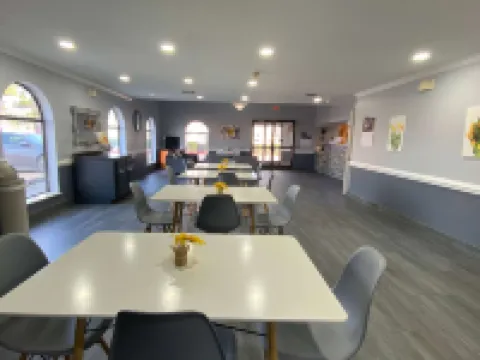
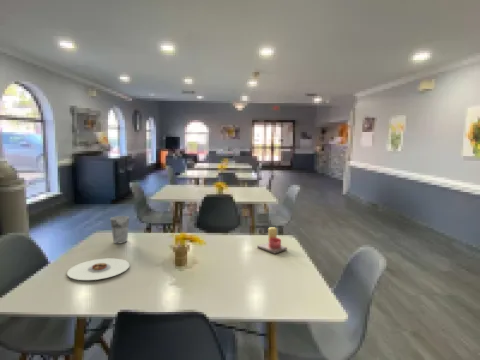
+ plate (99, 266)
+ cup (120, 229)
+ candle (272, 239)
